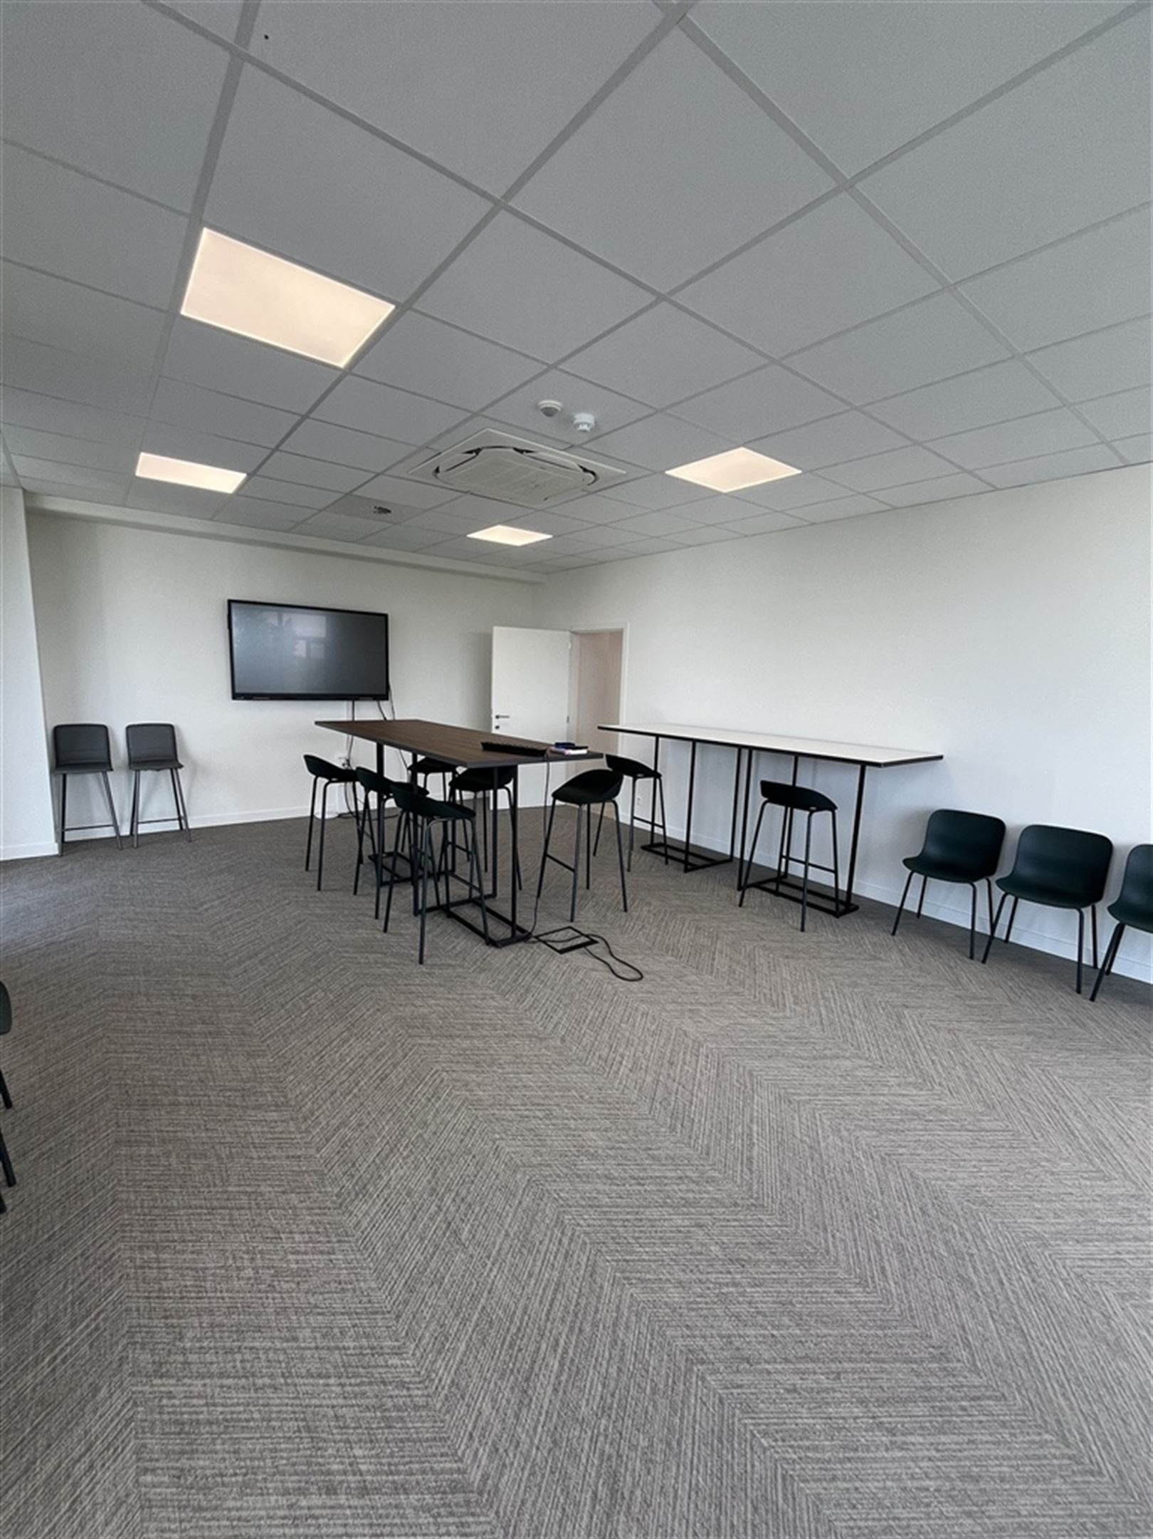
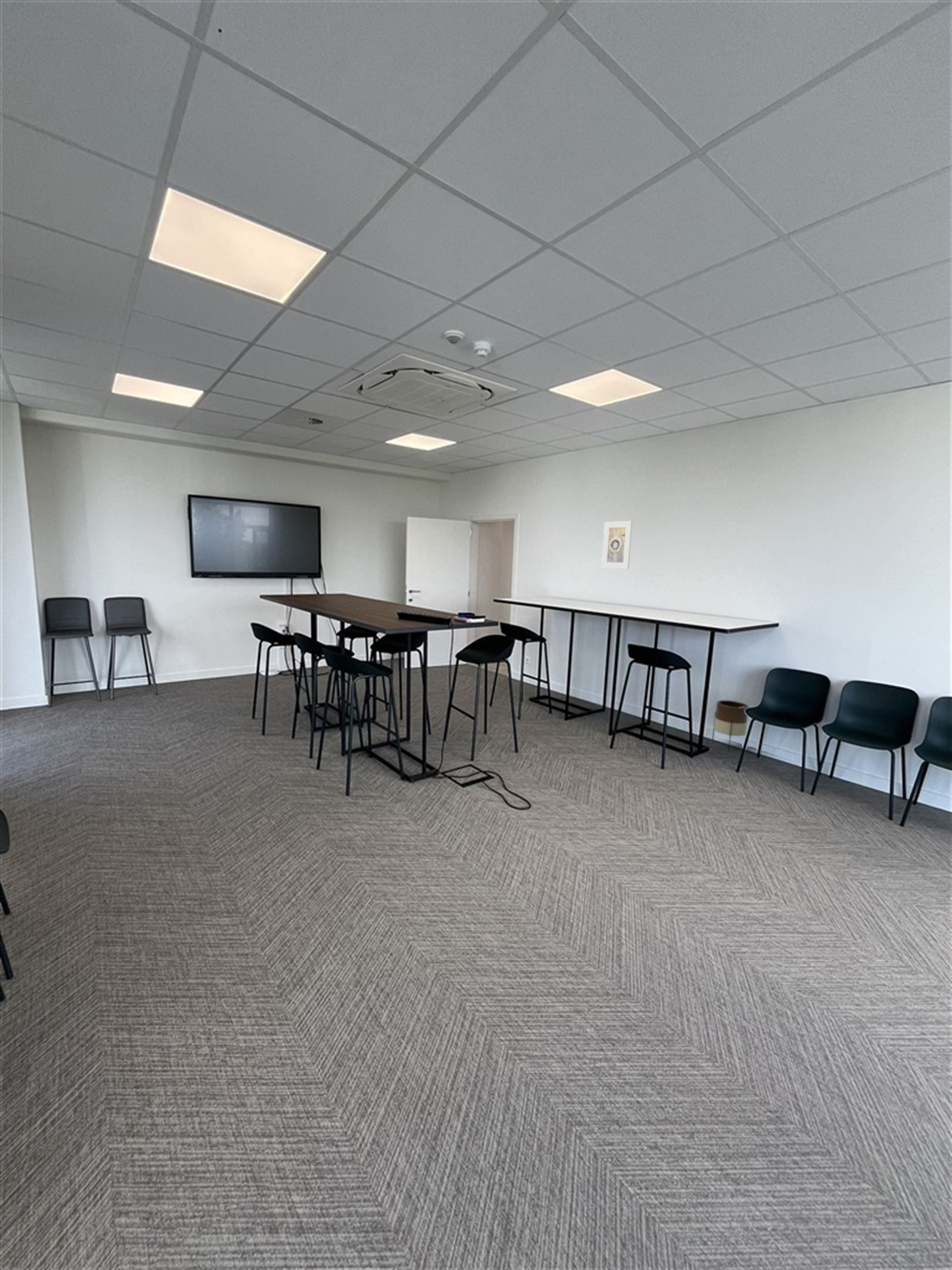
+ planter (729, 724)
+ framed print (616, 545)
